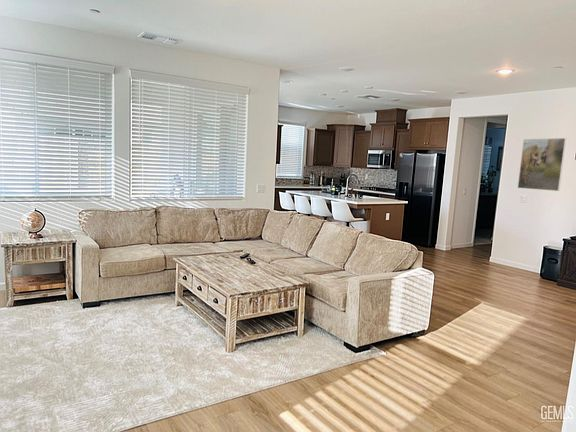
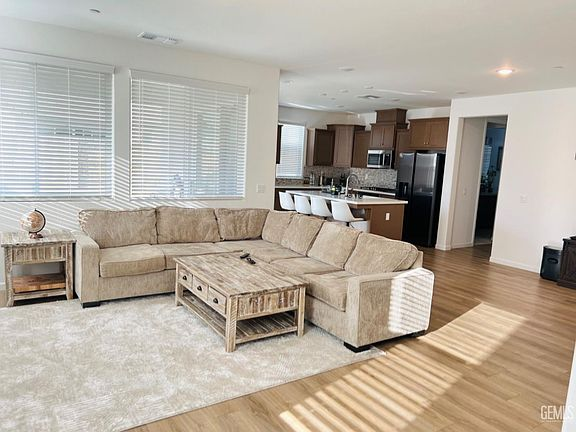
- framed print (540, 164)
